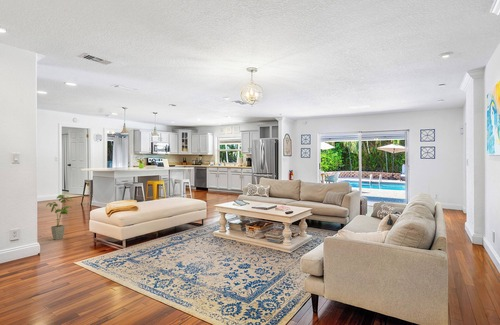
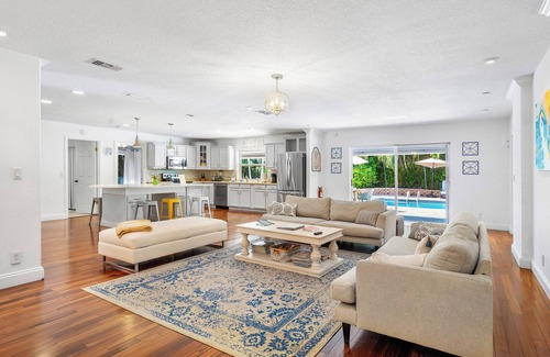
- house plant (60, 216)
